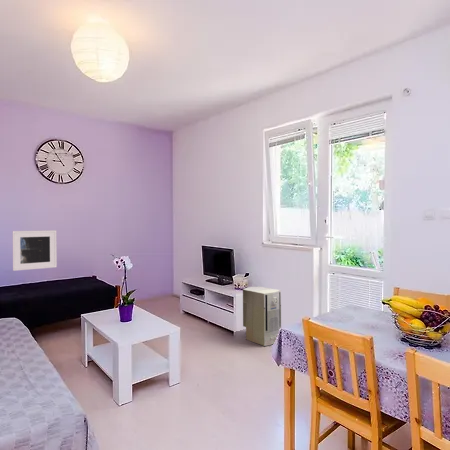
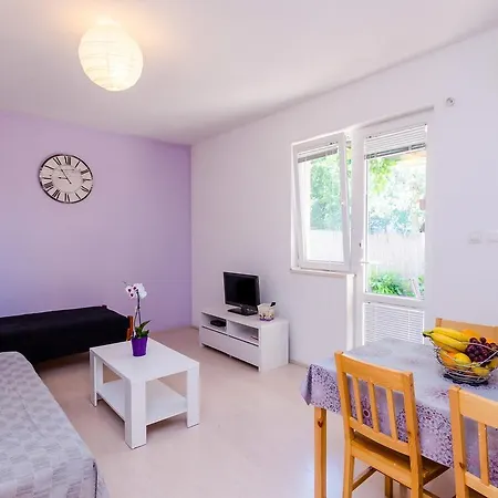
- air purifier (261, 314)
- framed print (35, 249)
